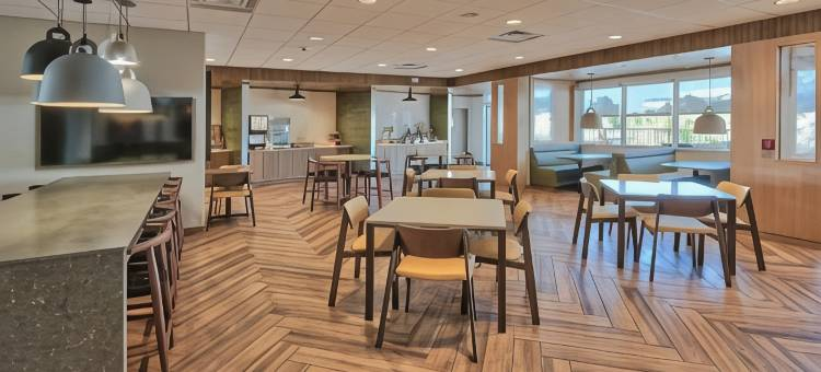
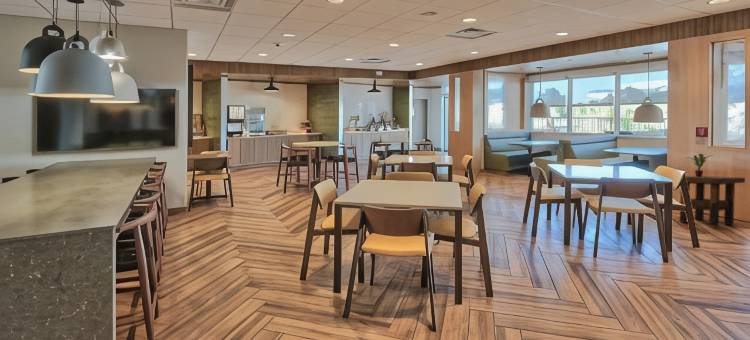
+ side table (706, 200)
+ potted plant (698, 165)
